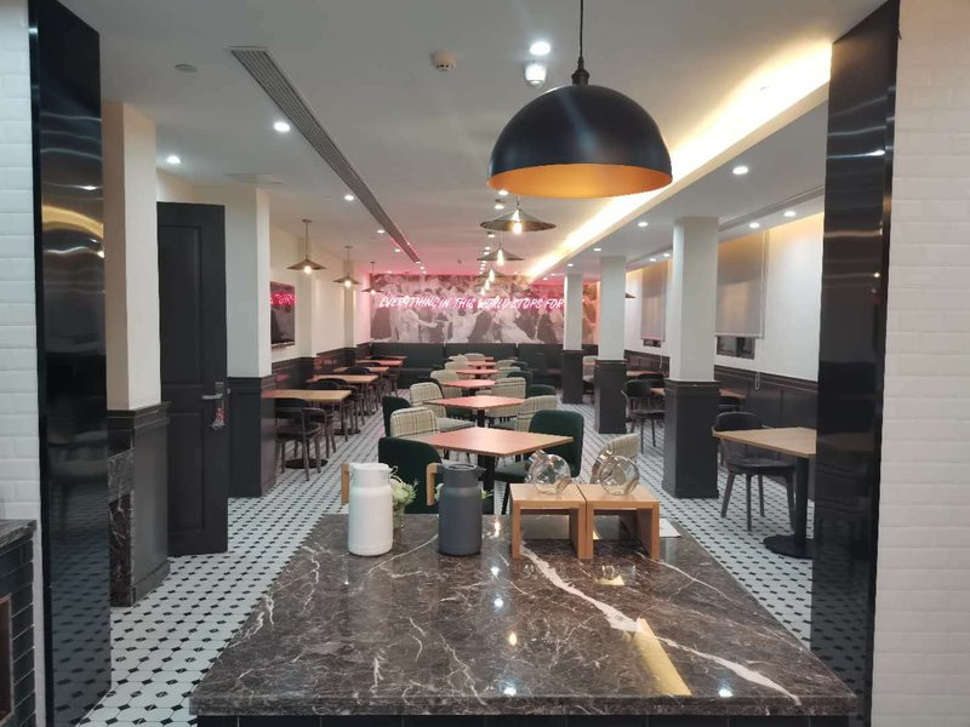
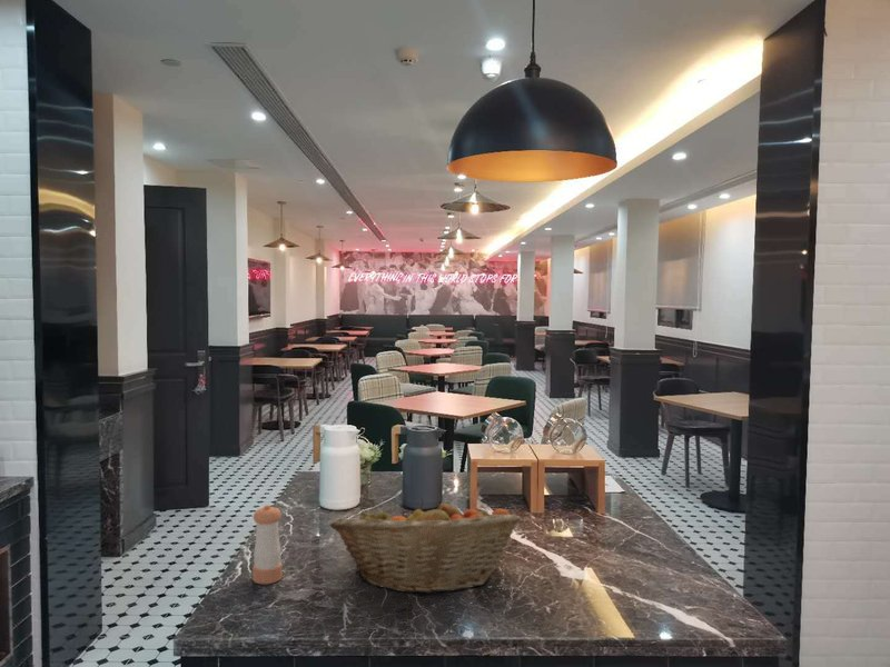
+ fruit basket (425, 535)
+ pepper shaker (267, 541)
